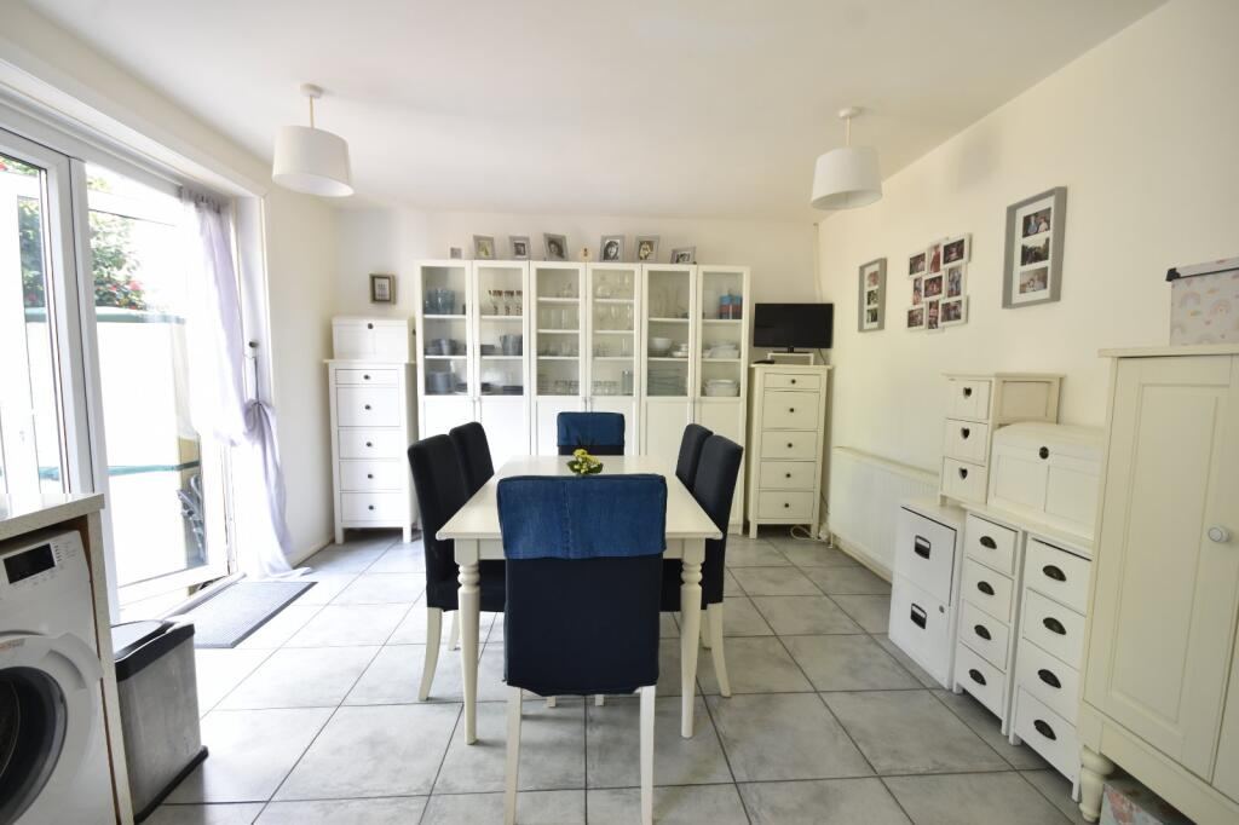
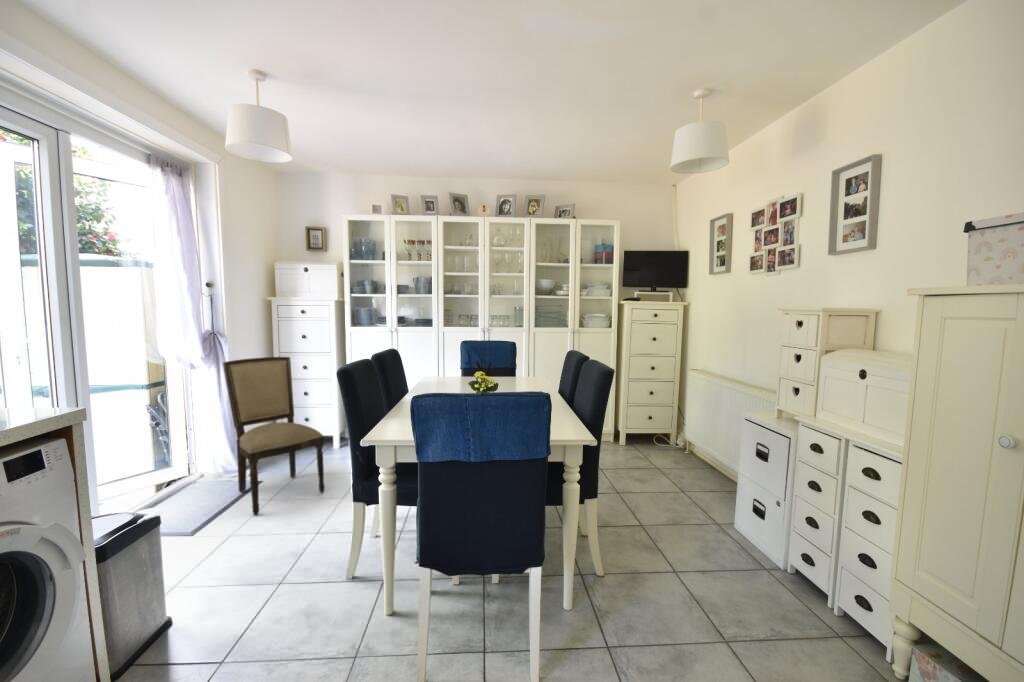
+ dining chair (274, 427)
